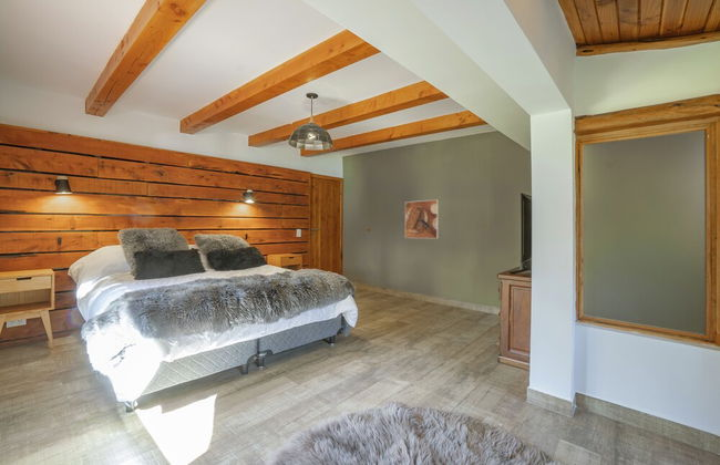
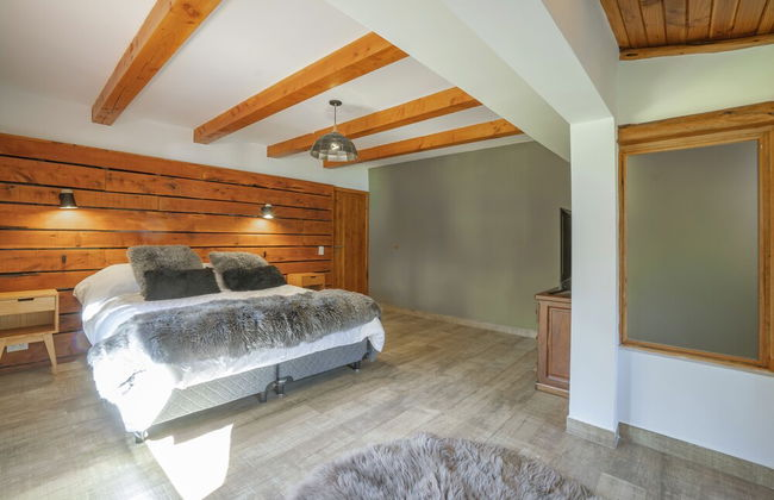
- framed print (421, 219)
